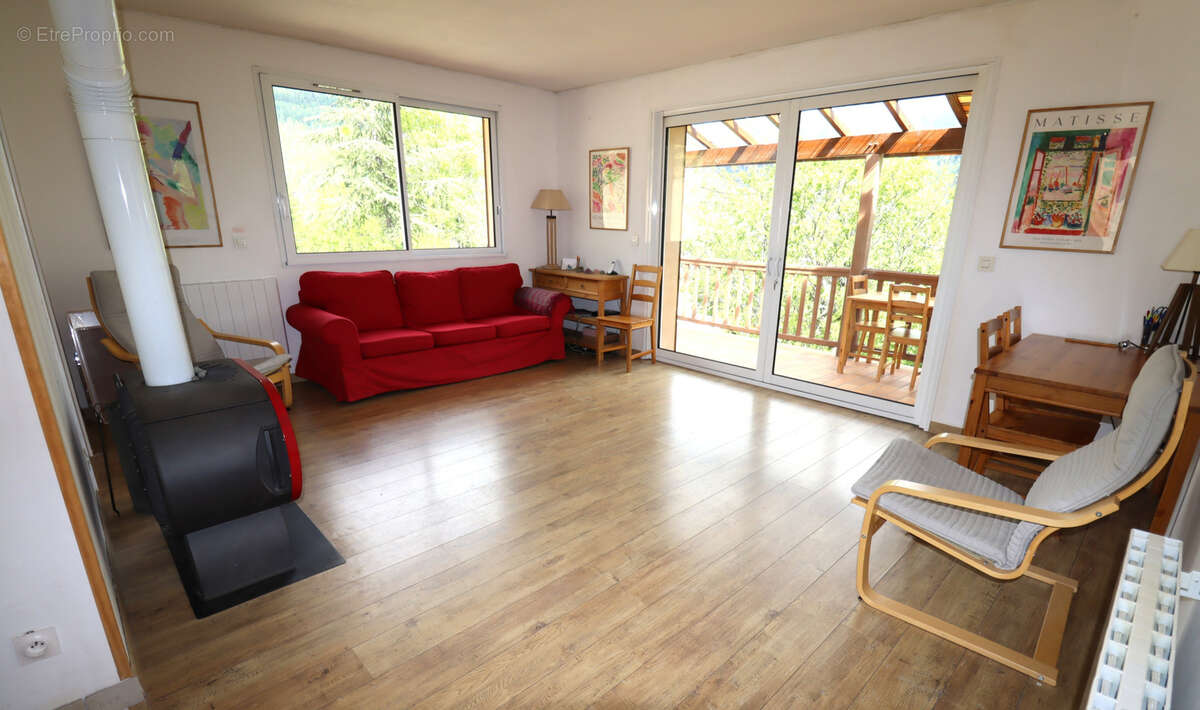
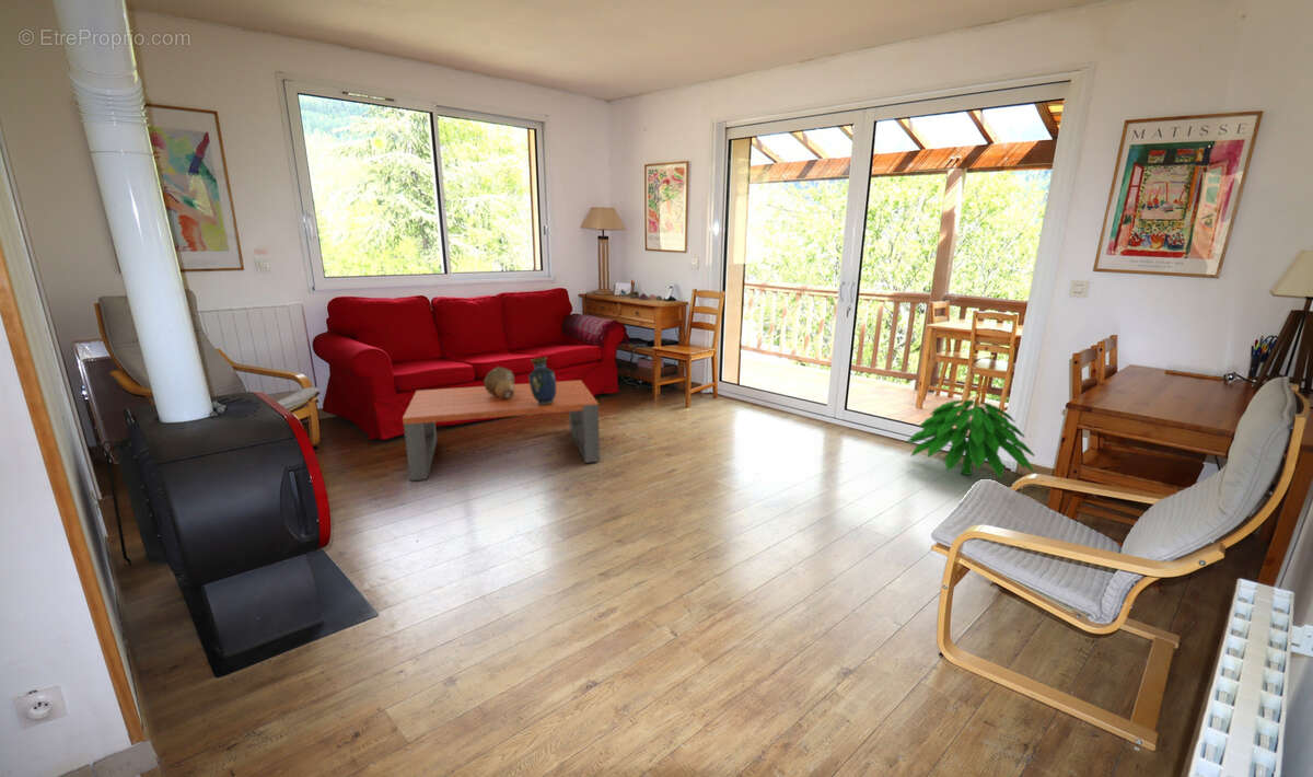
+ indoor plant (971, 433)
+ coffee table (504, 416)
+ decorative bowl (501, 382)
+ vase (542, 380)
